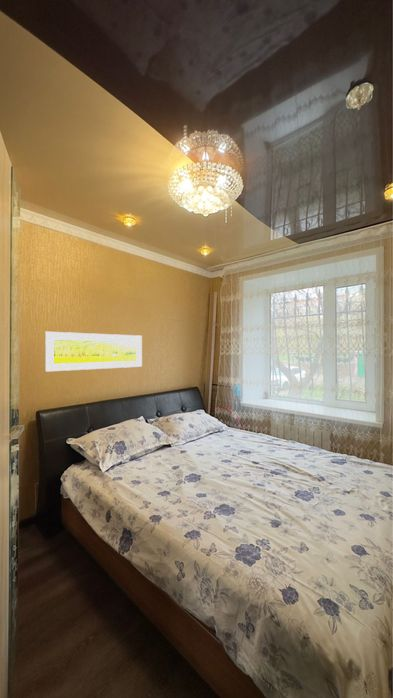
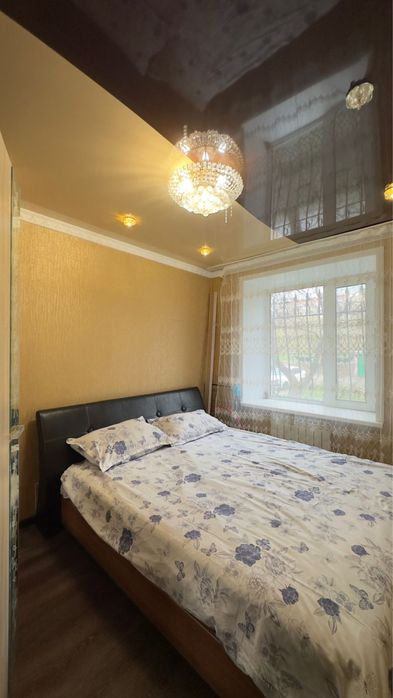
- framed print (99, 351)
